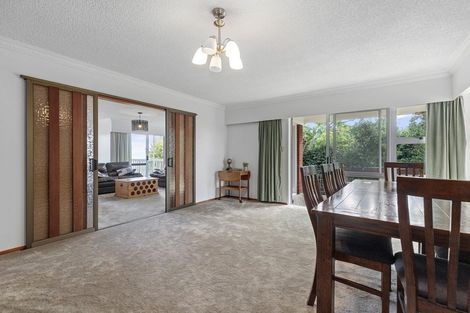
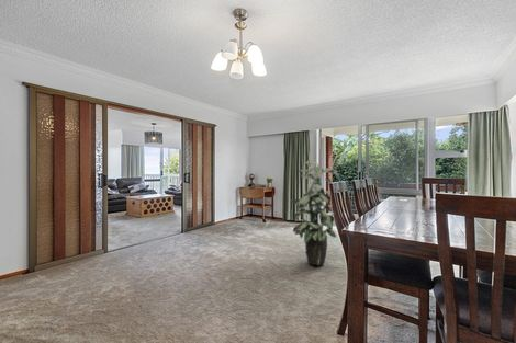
+ indoor plant (314, 211)
